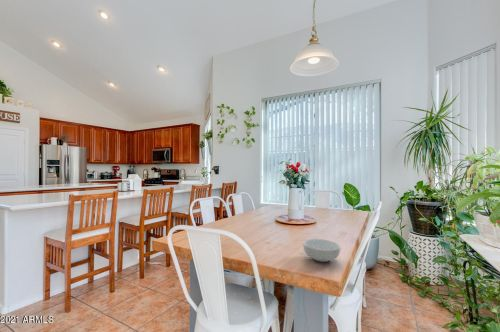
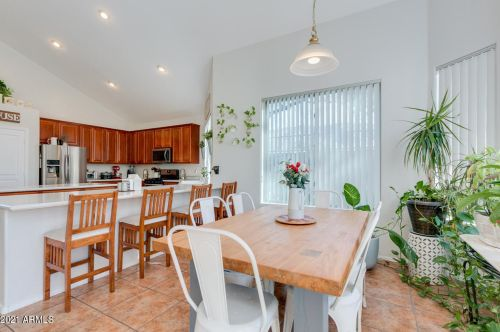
- cereal bowl (321, 251)
